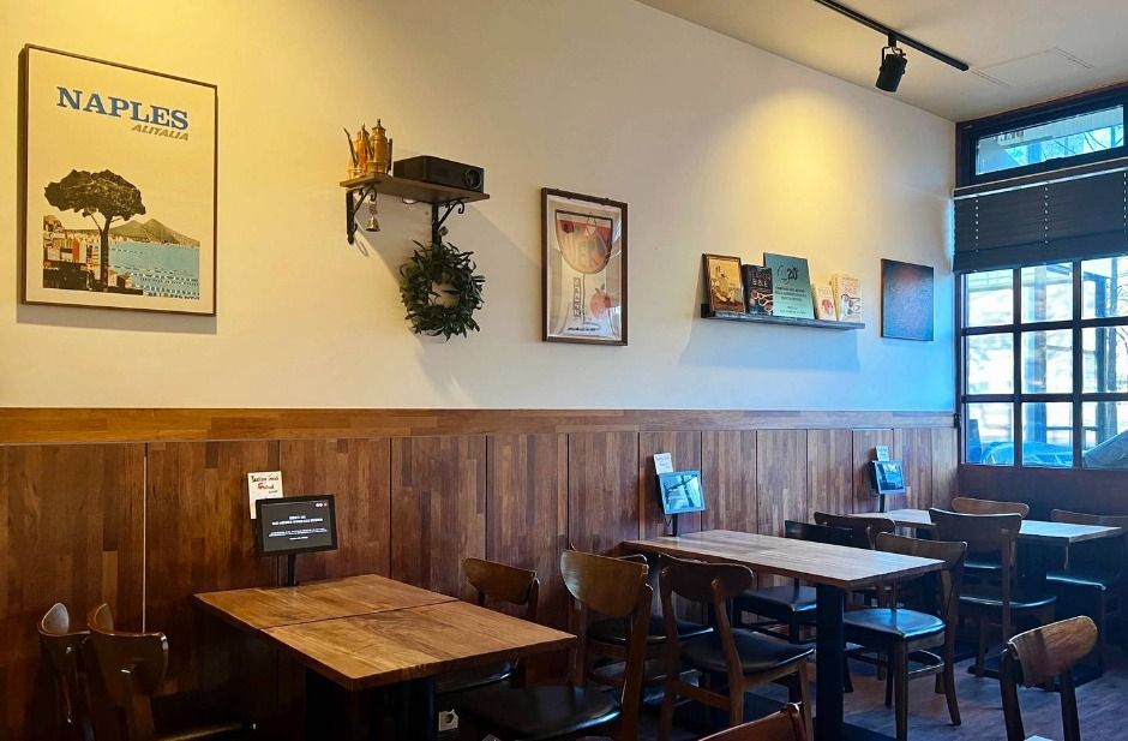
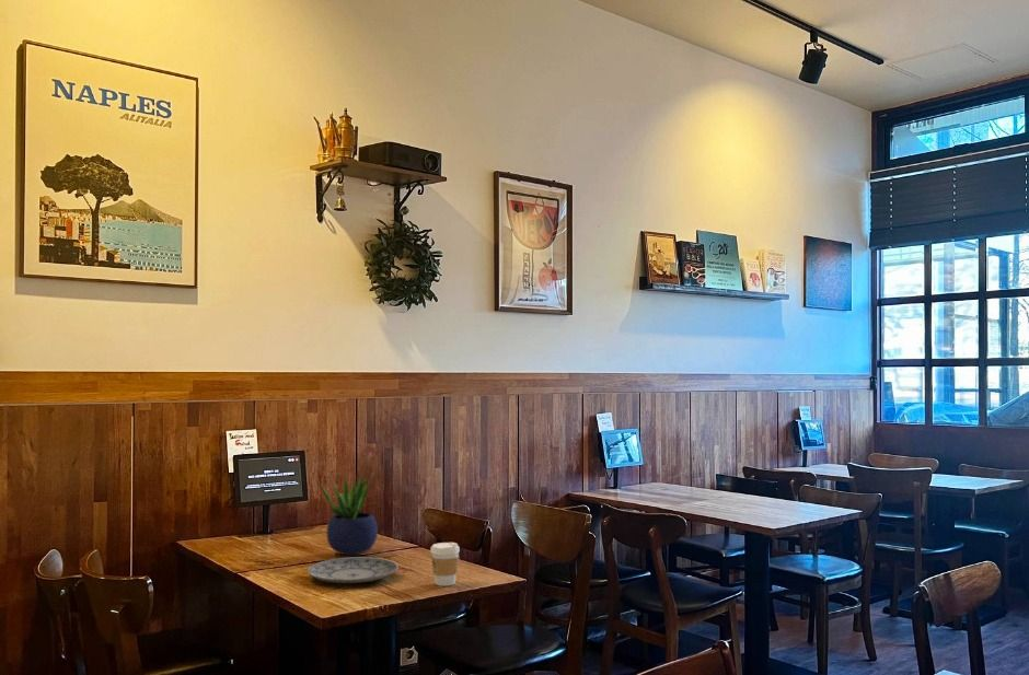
+ plate (352, 572)
+ potted plant (347, 512)
+ coffee cup (444, 563)
